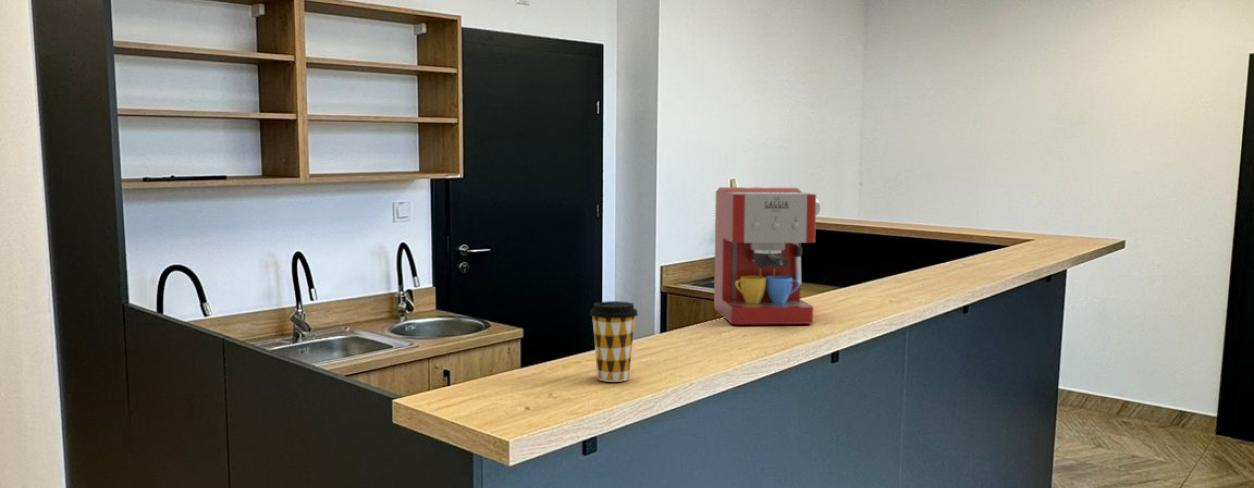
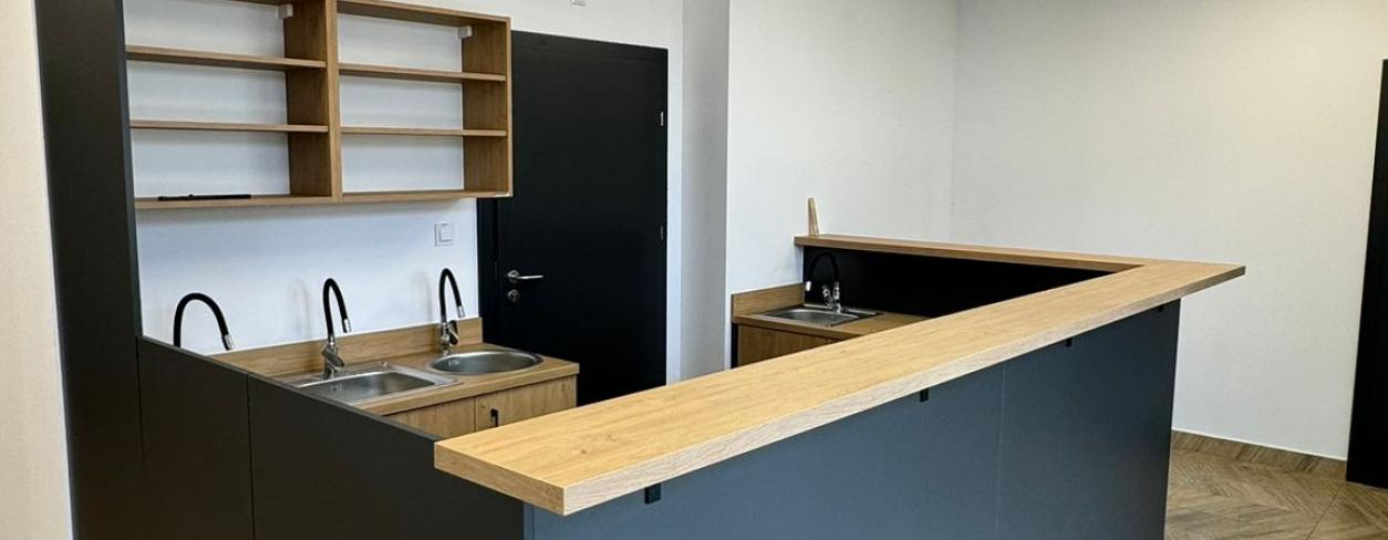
- coffee cup (613, 341)
- coffee maker (762, 252)
